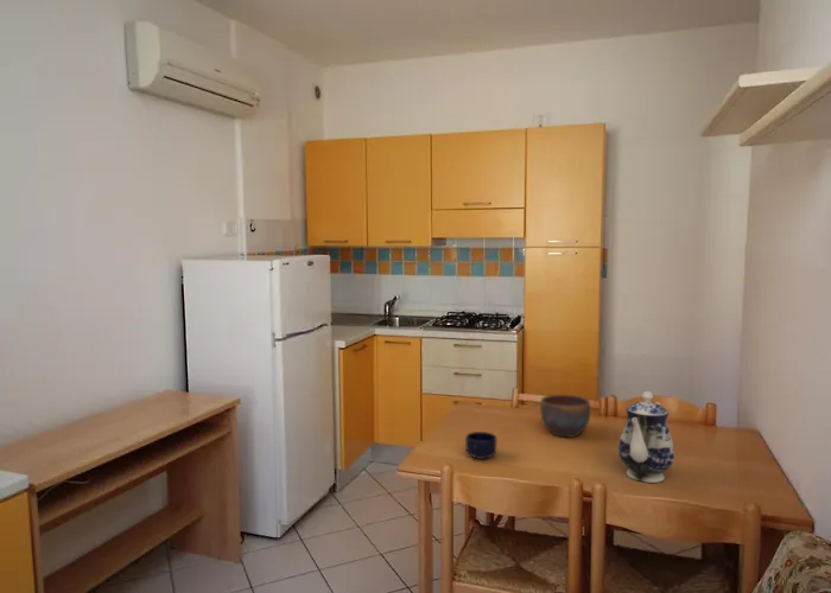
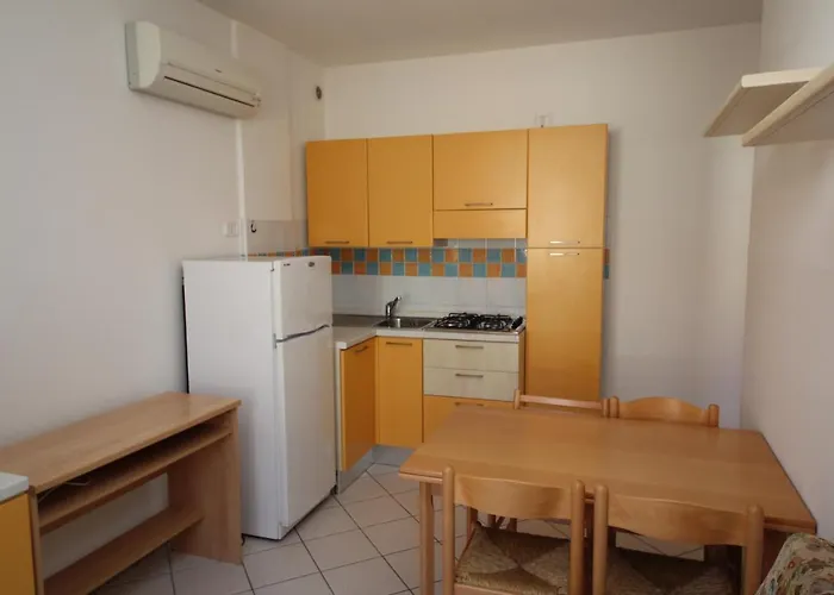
- mug (480, 447)
- teapot (646, 433)
- bowl (564, 416)
